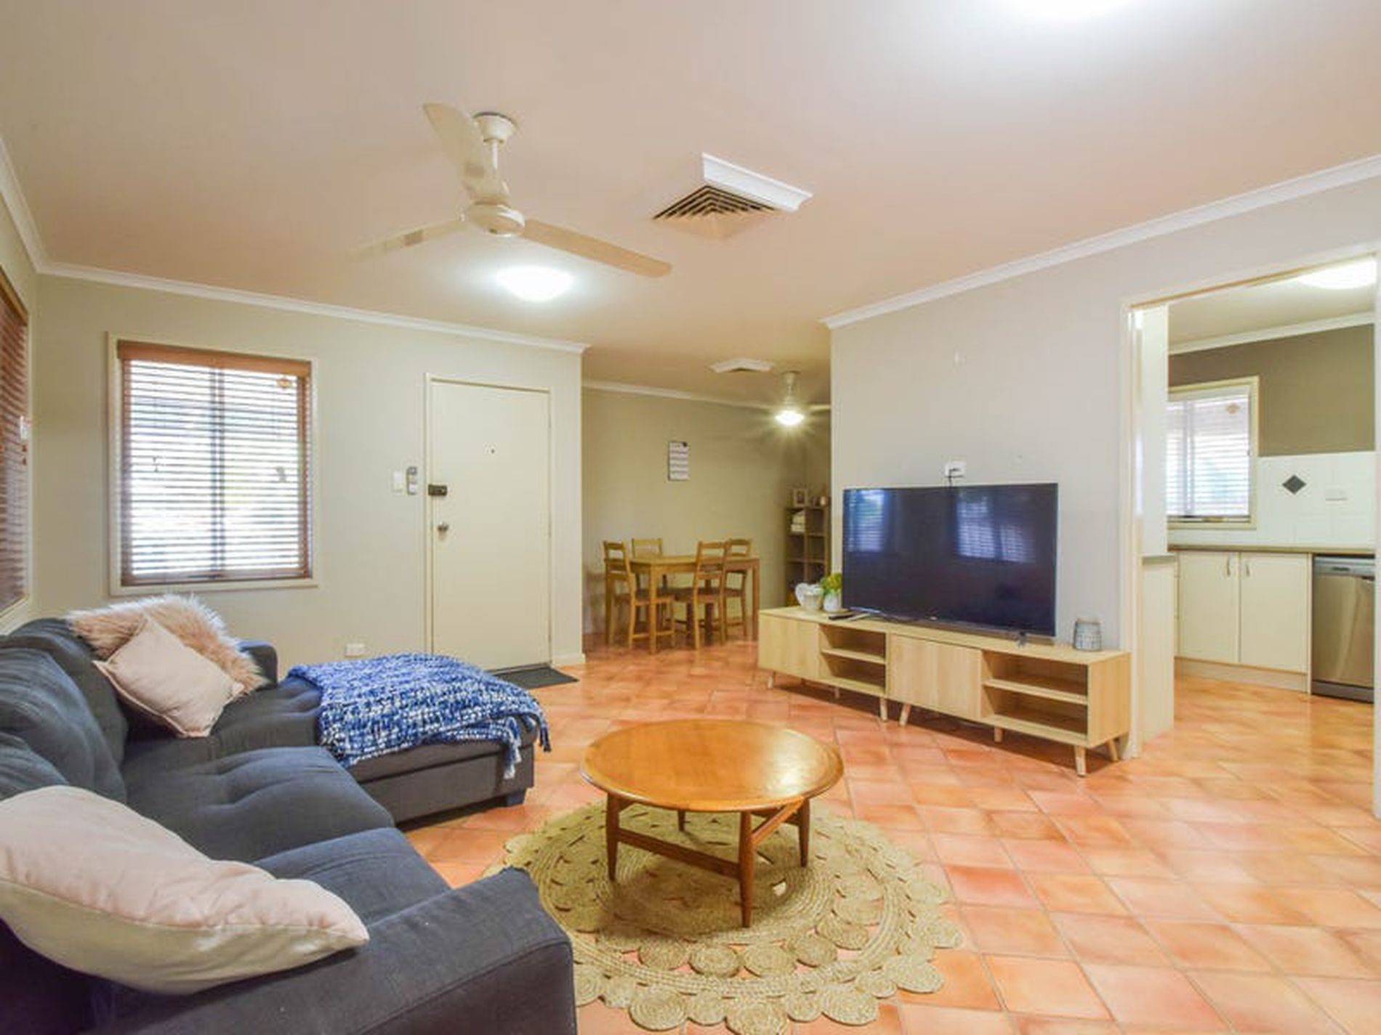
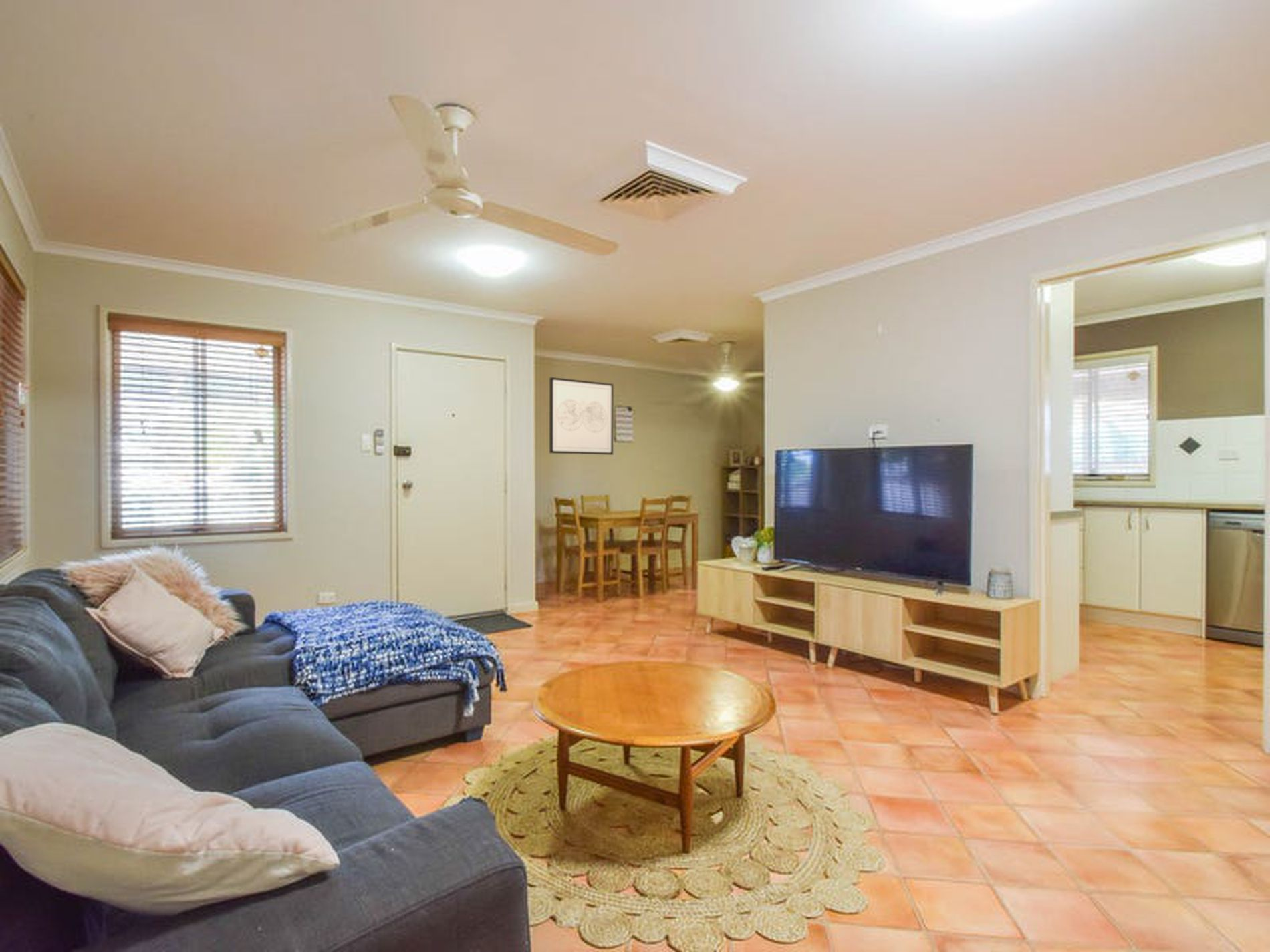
+ wall art (582, 417)
